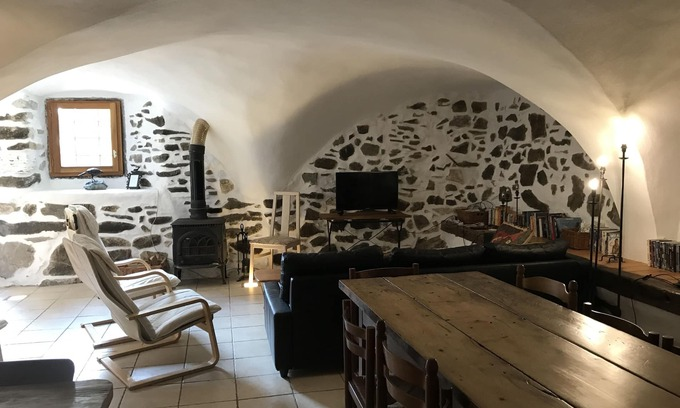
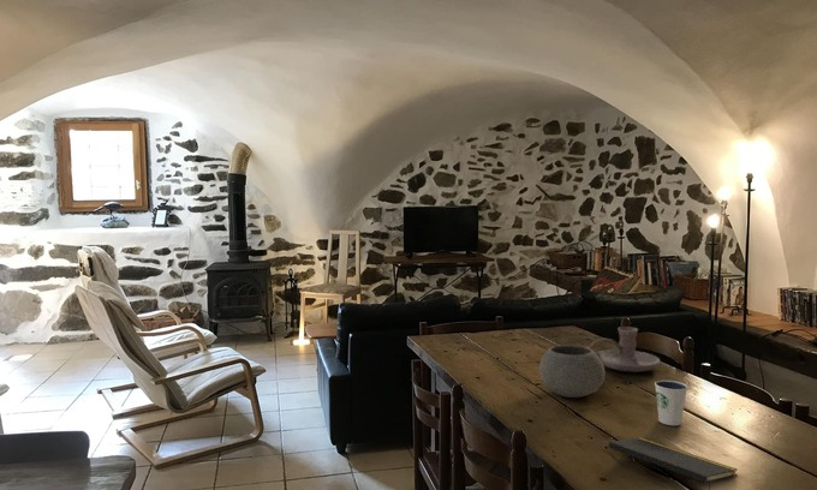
+ notepad (670, 458)
+ bowl (571, 371)
+ dixie cup (670, 402)
+ candle holder (620, 348)
